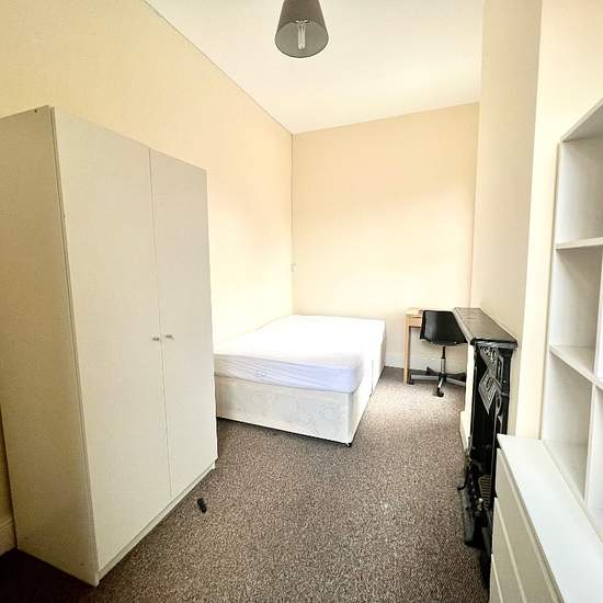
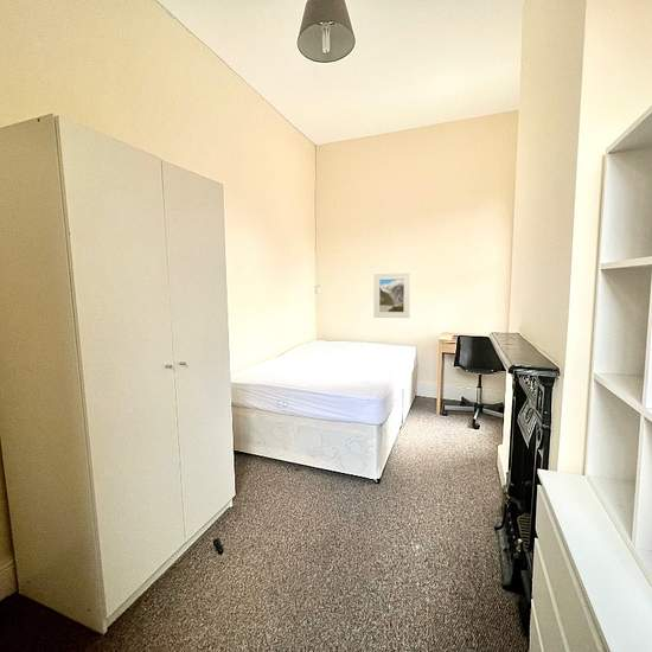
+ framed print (391, 295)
